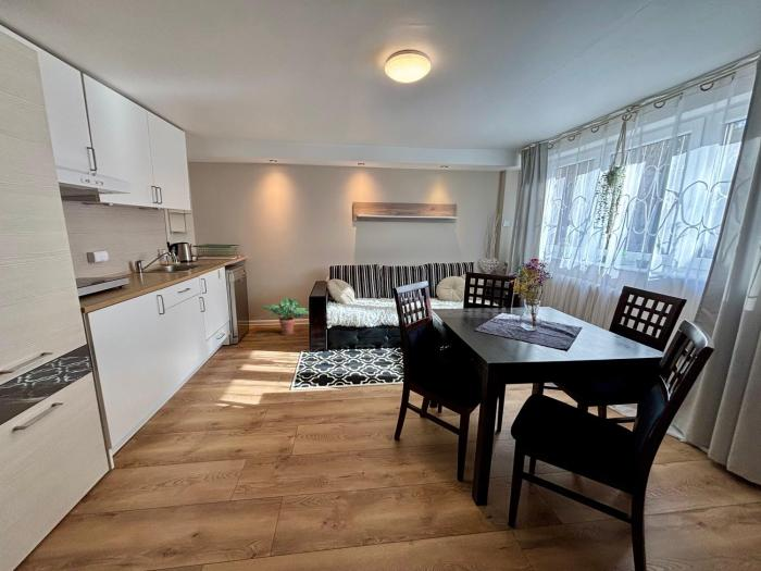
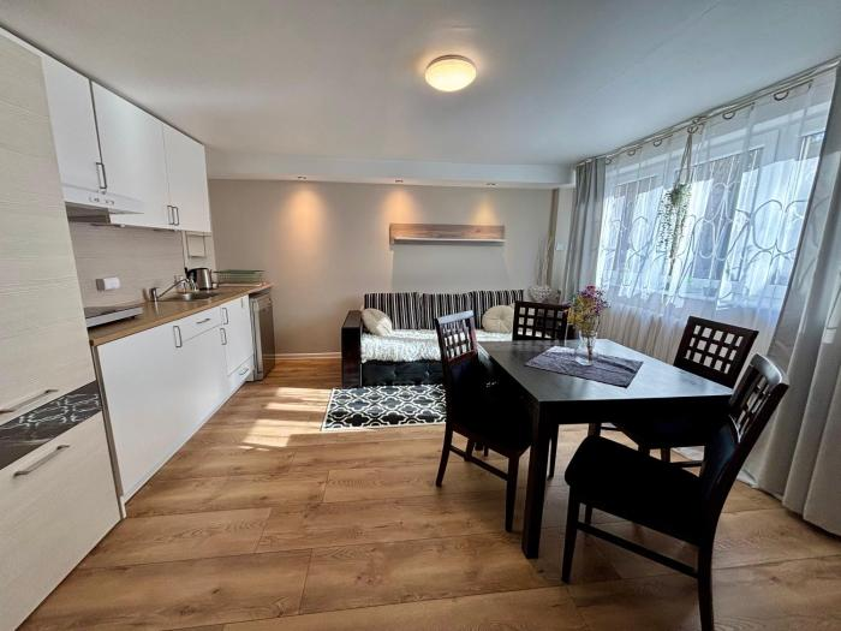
- potted plant (286, 313)
